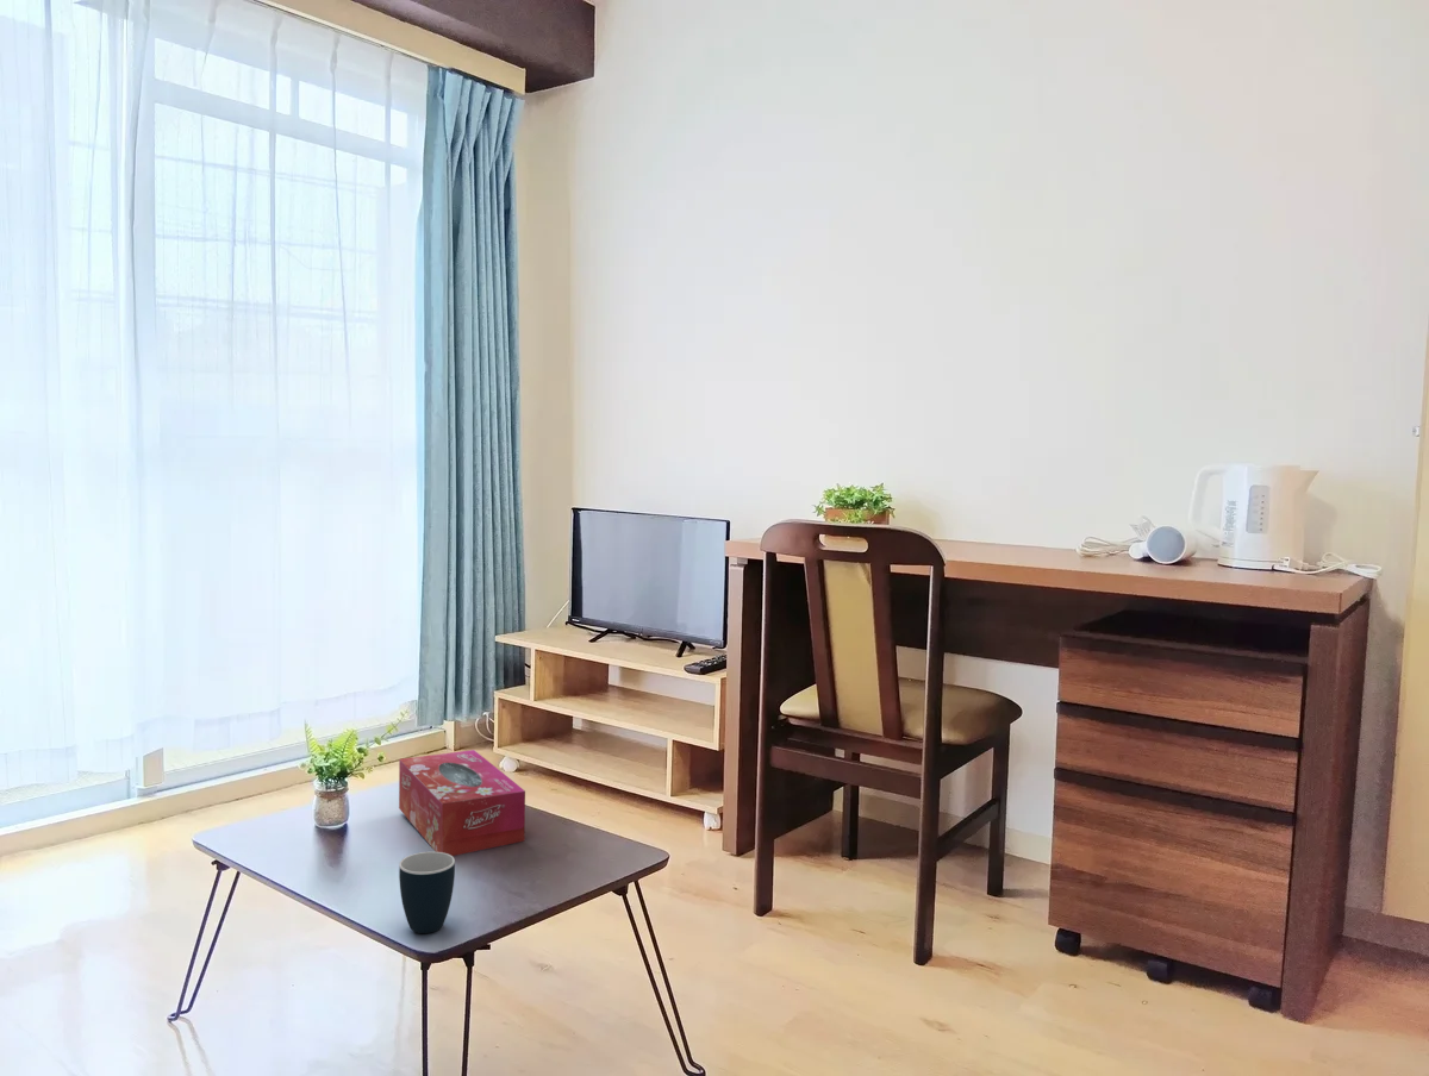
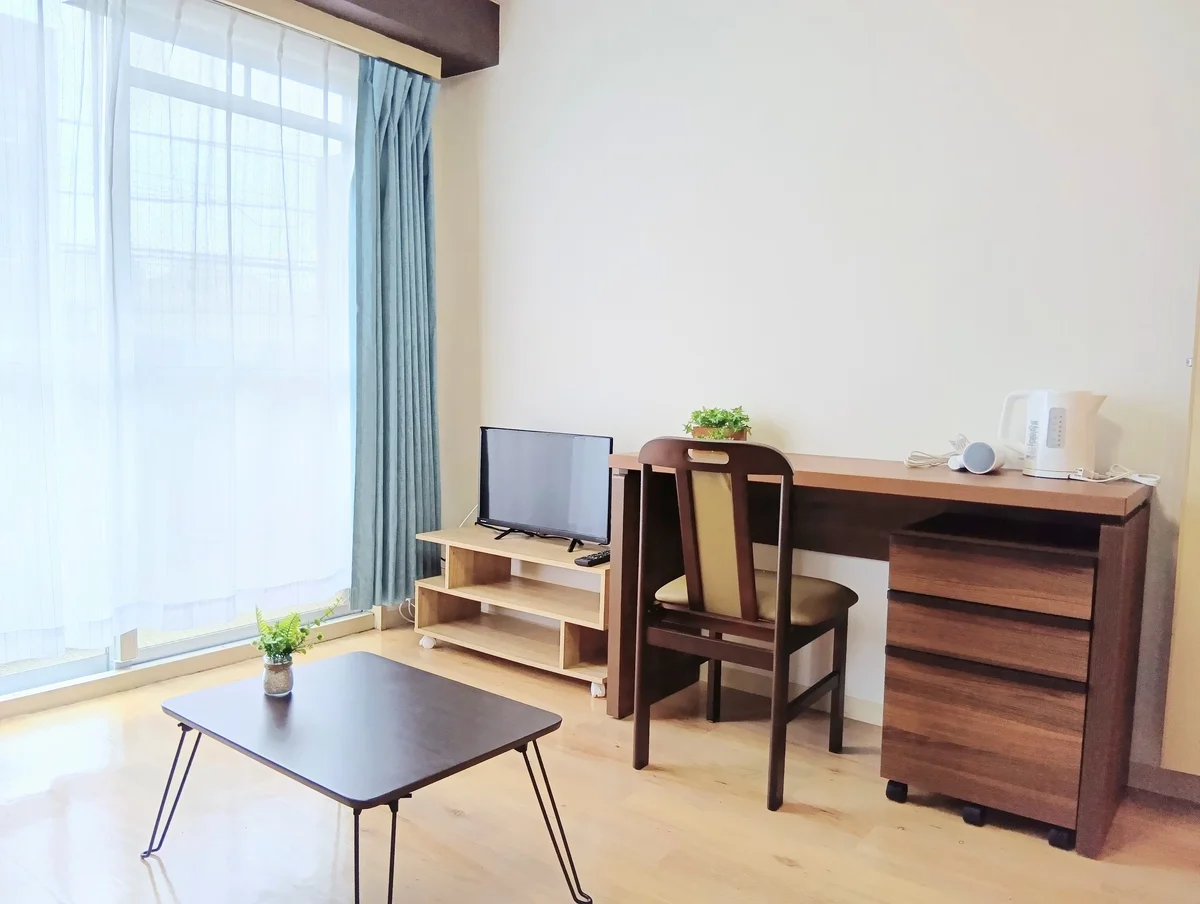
- tissue box (458, 800)
- mug (420, 890)
